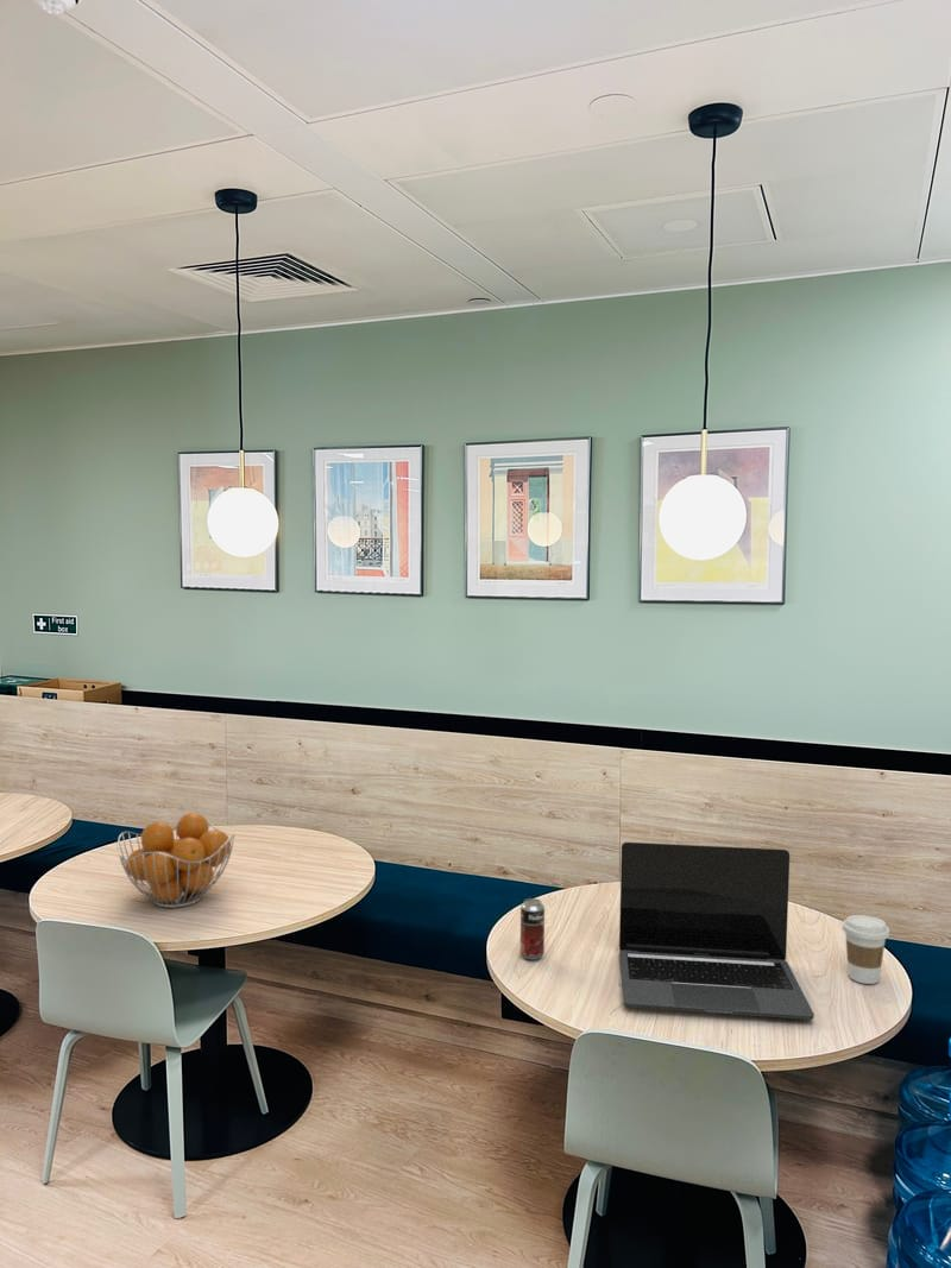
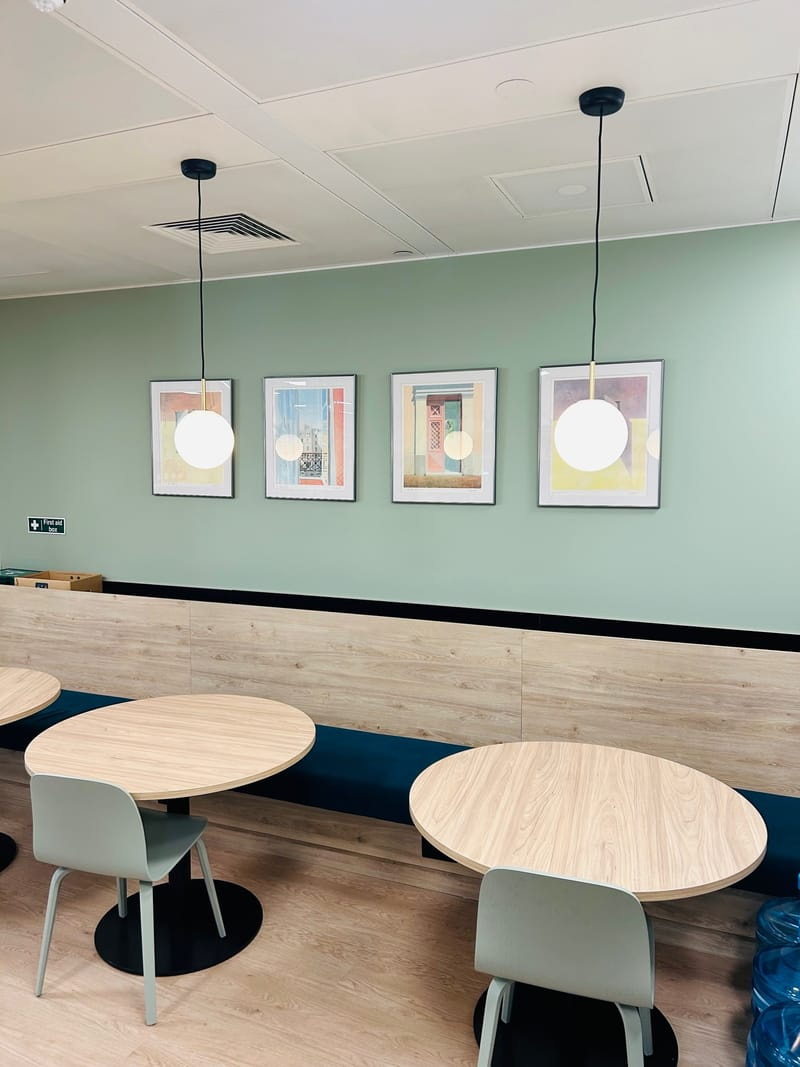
- laptop (711, 925)
- beverage can (531, 928)
- coffee cup (864, 948)
- fruit basket (177, 858)
